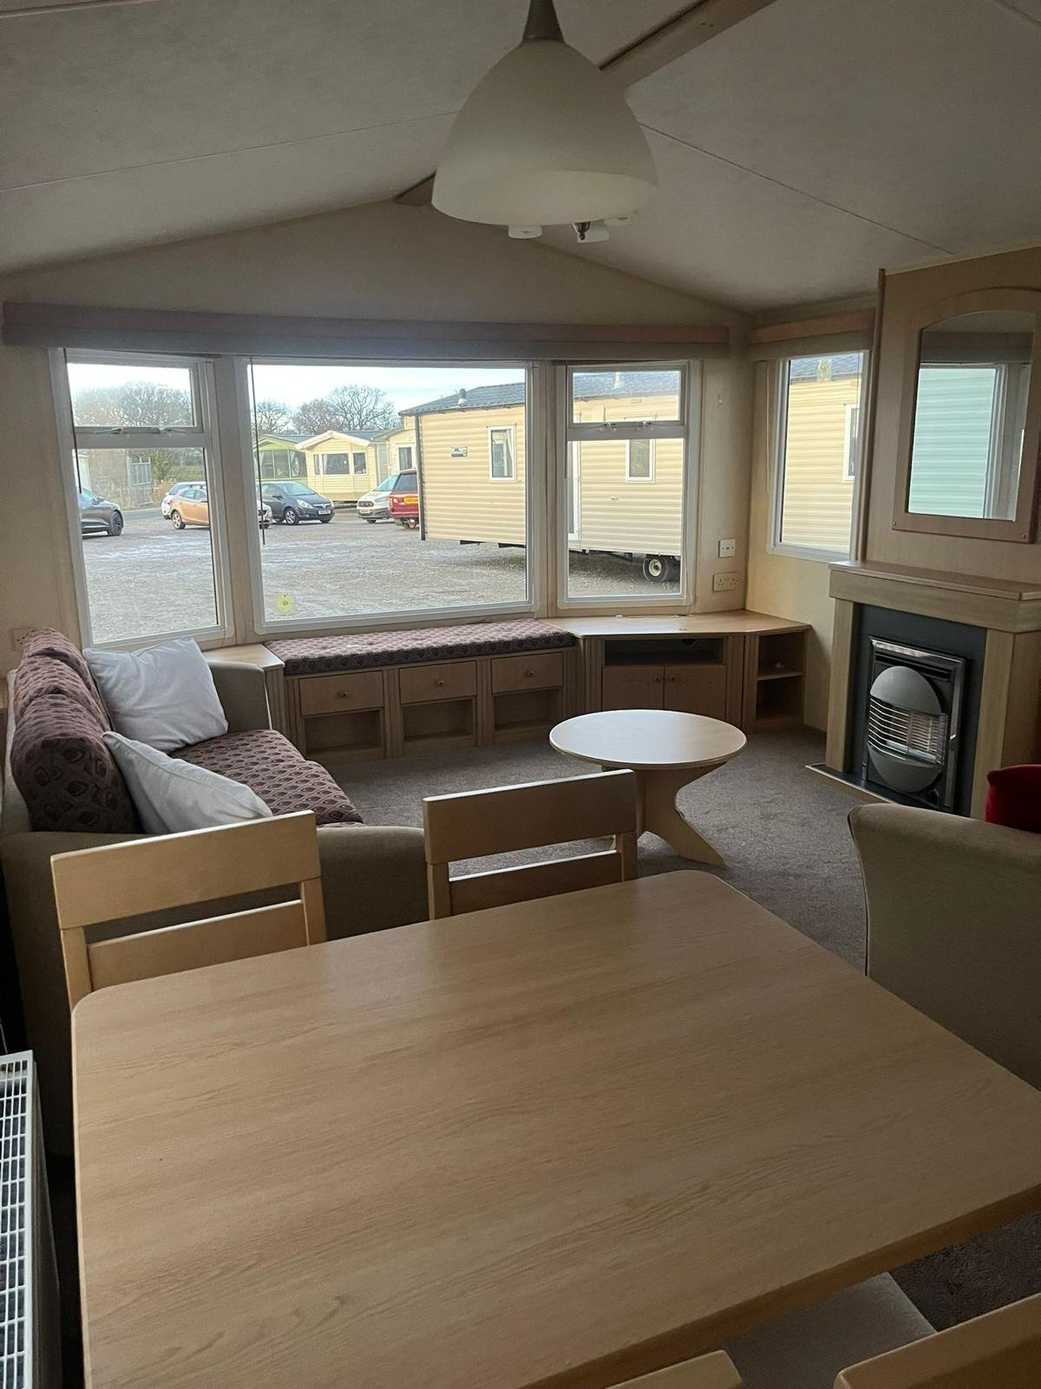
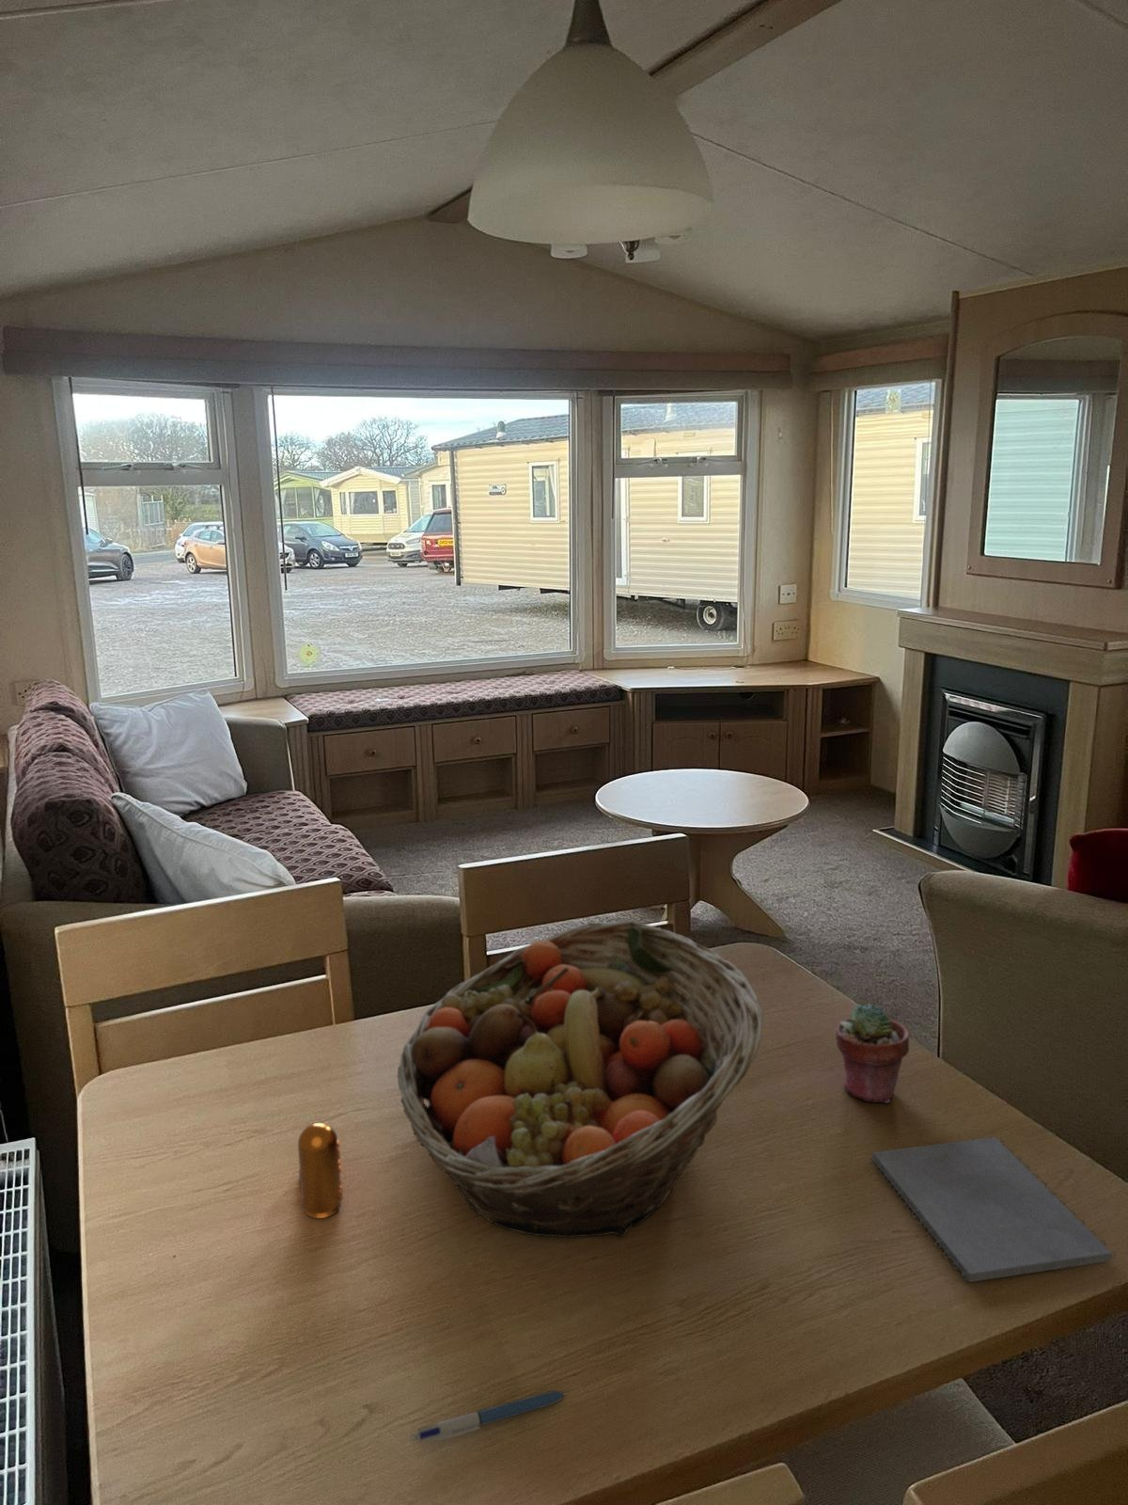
+ potted succulent (871, 1048)
+ pen (492, 1416)
+ notepad (983, 1202)
+ pepper shaker (318, 1152)
+ fruit basket (573, 1064)
